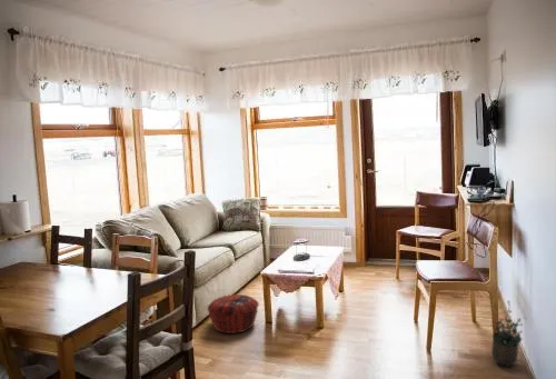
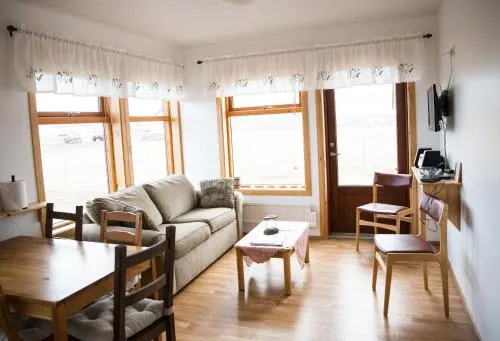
- woven basket (234, 311)
- potted plant (507, 335)
